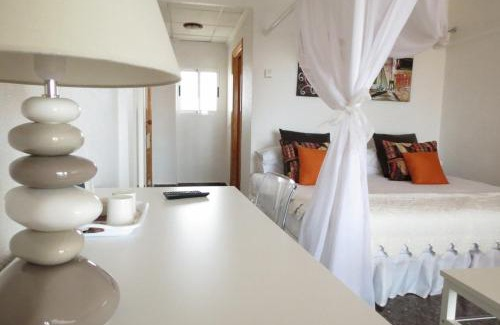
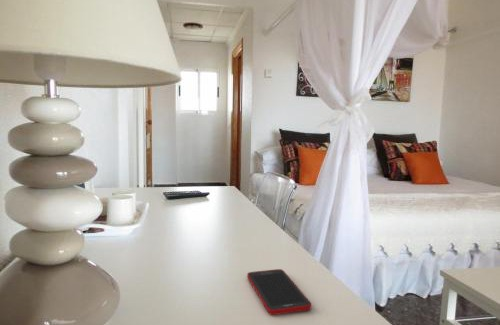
+ cell phone (276, 289)
